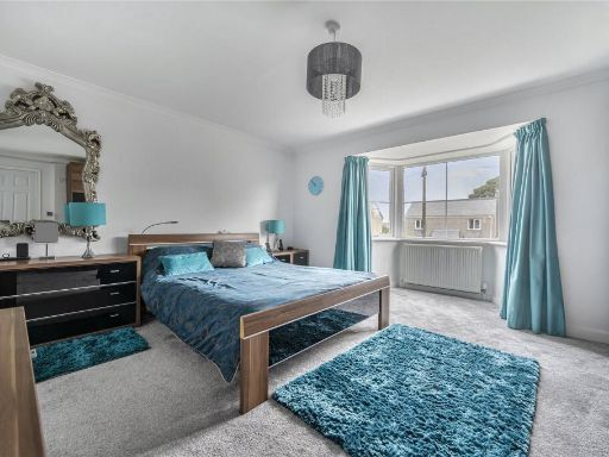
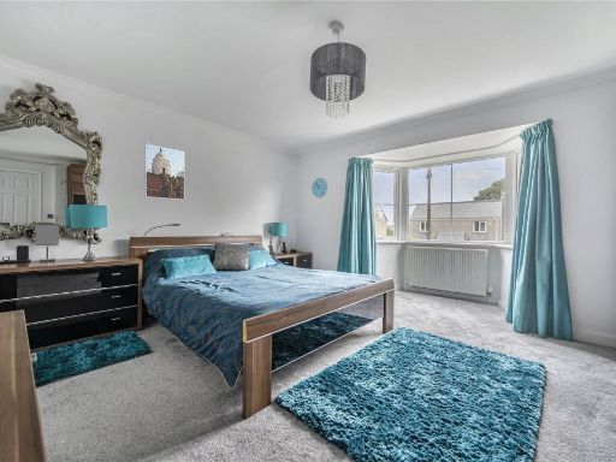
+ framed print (165, 173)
